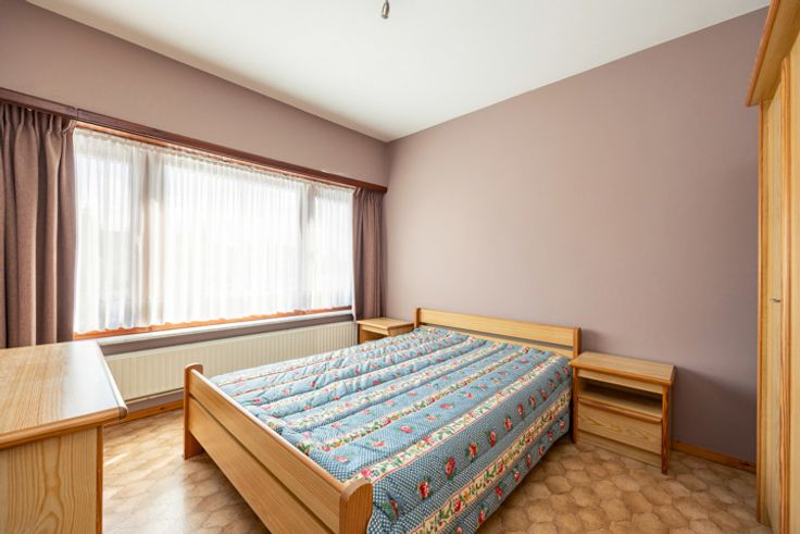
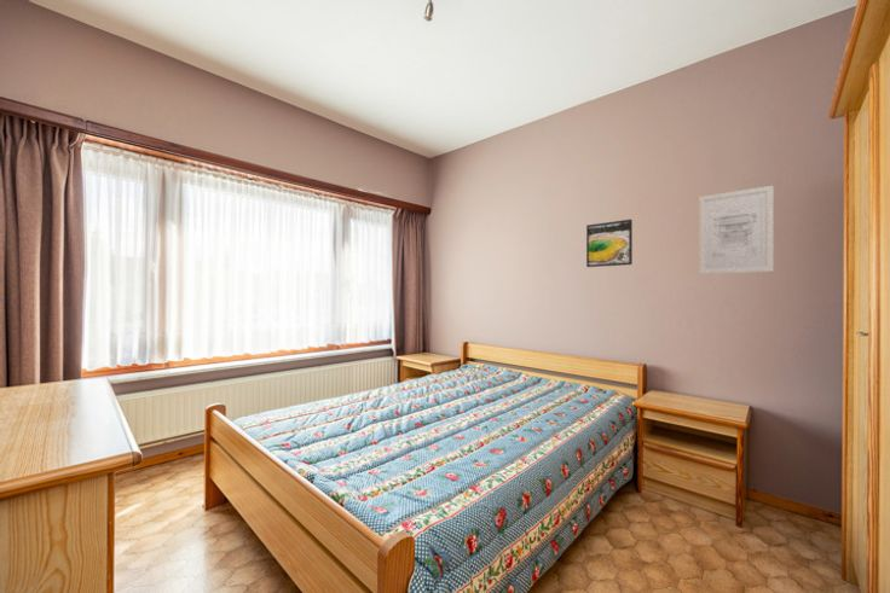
+ wall art (734, 232)
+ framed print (608, 244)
